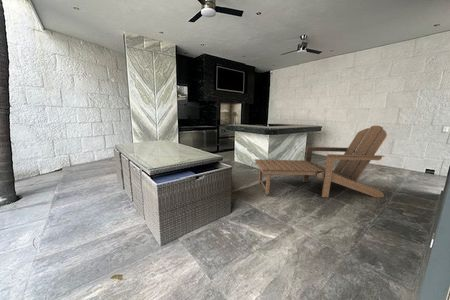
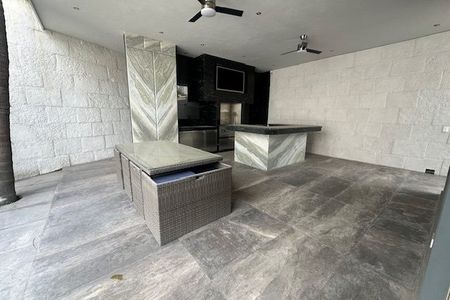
- lounge chair (311, 155)
